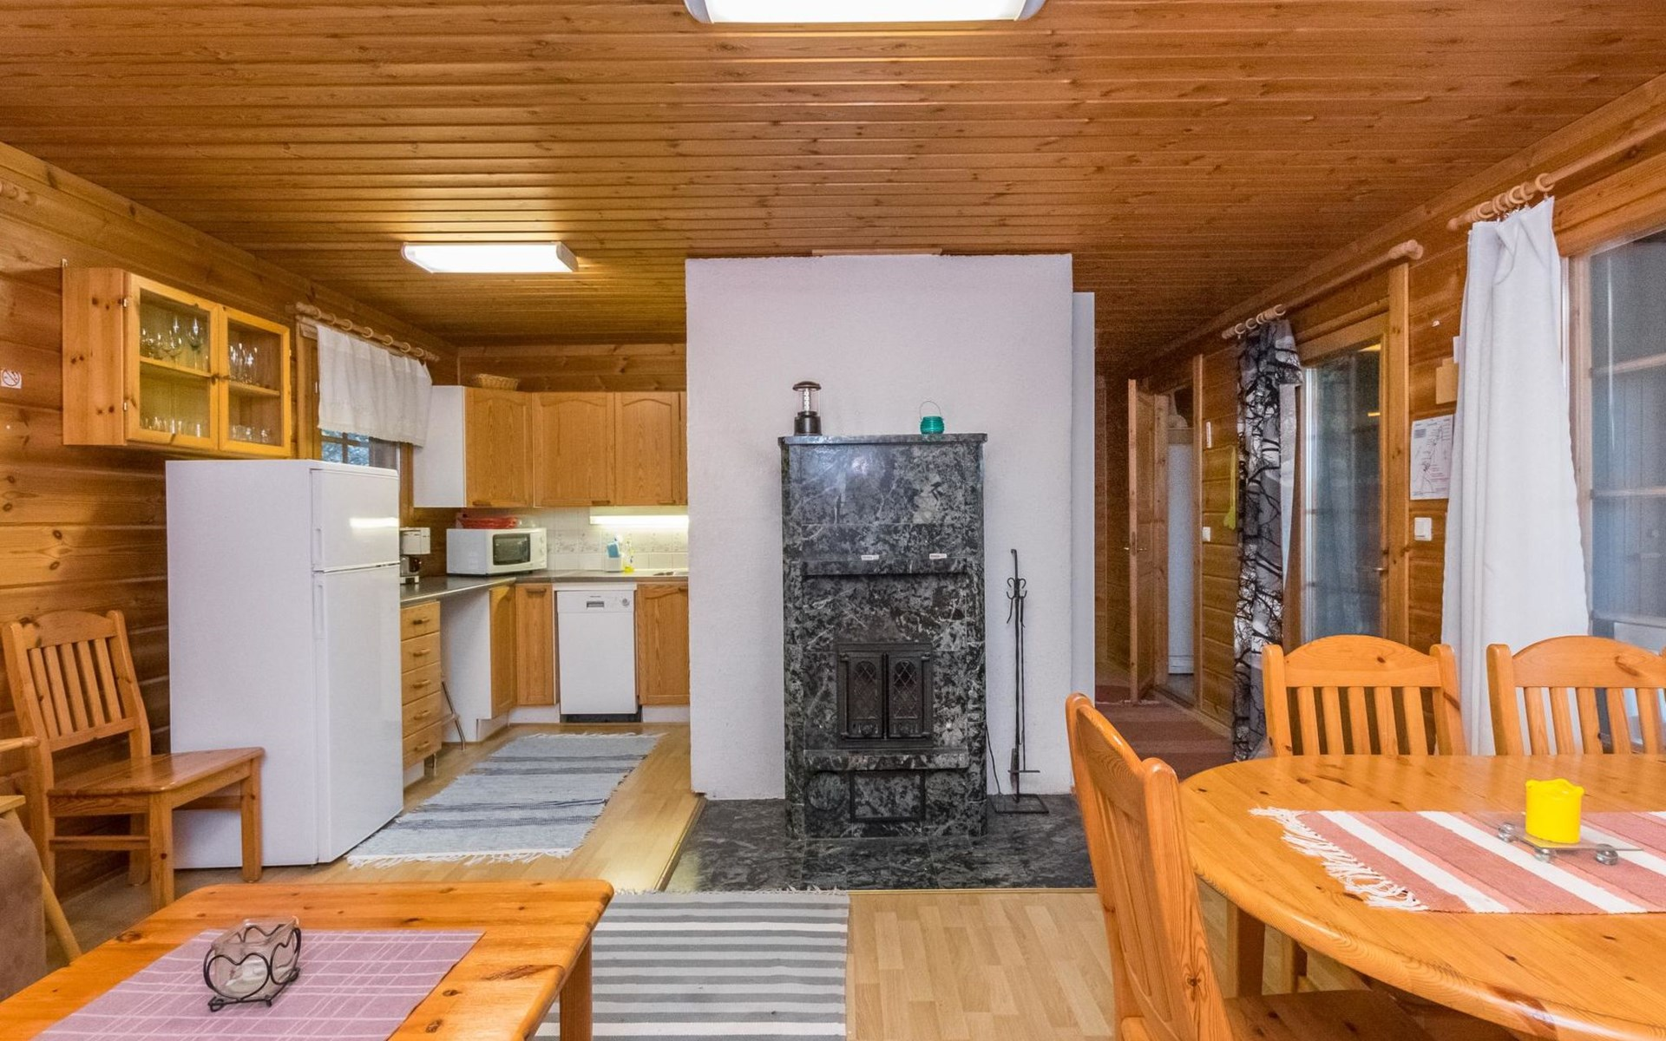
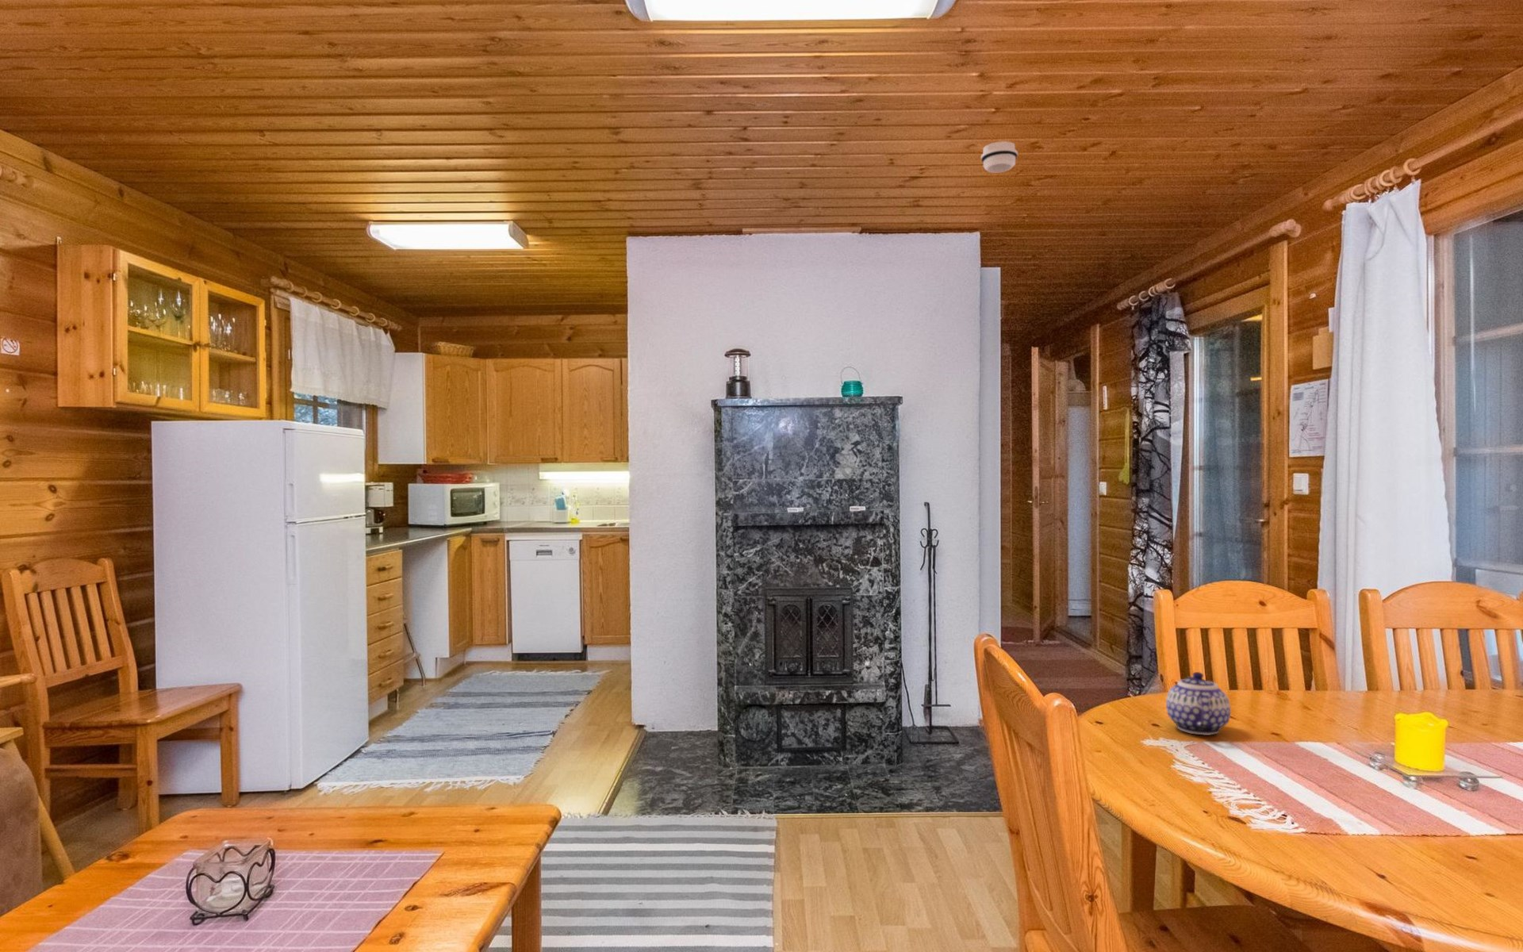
+ smoke detector (999, 157)
+ teapot (1197, 701)
